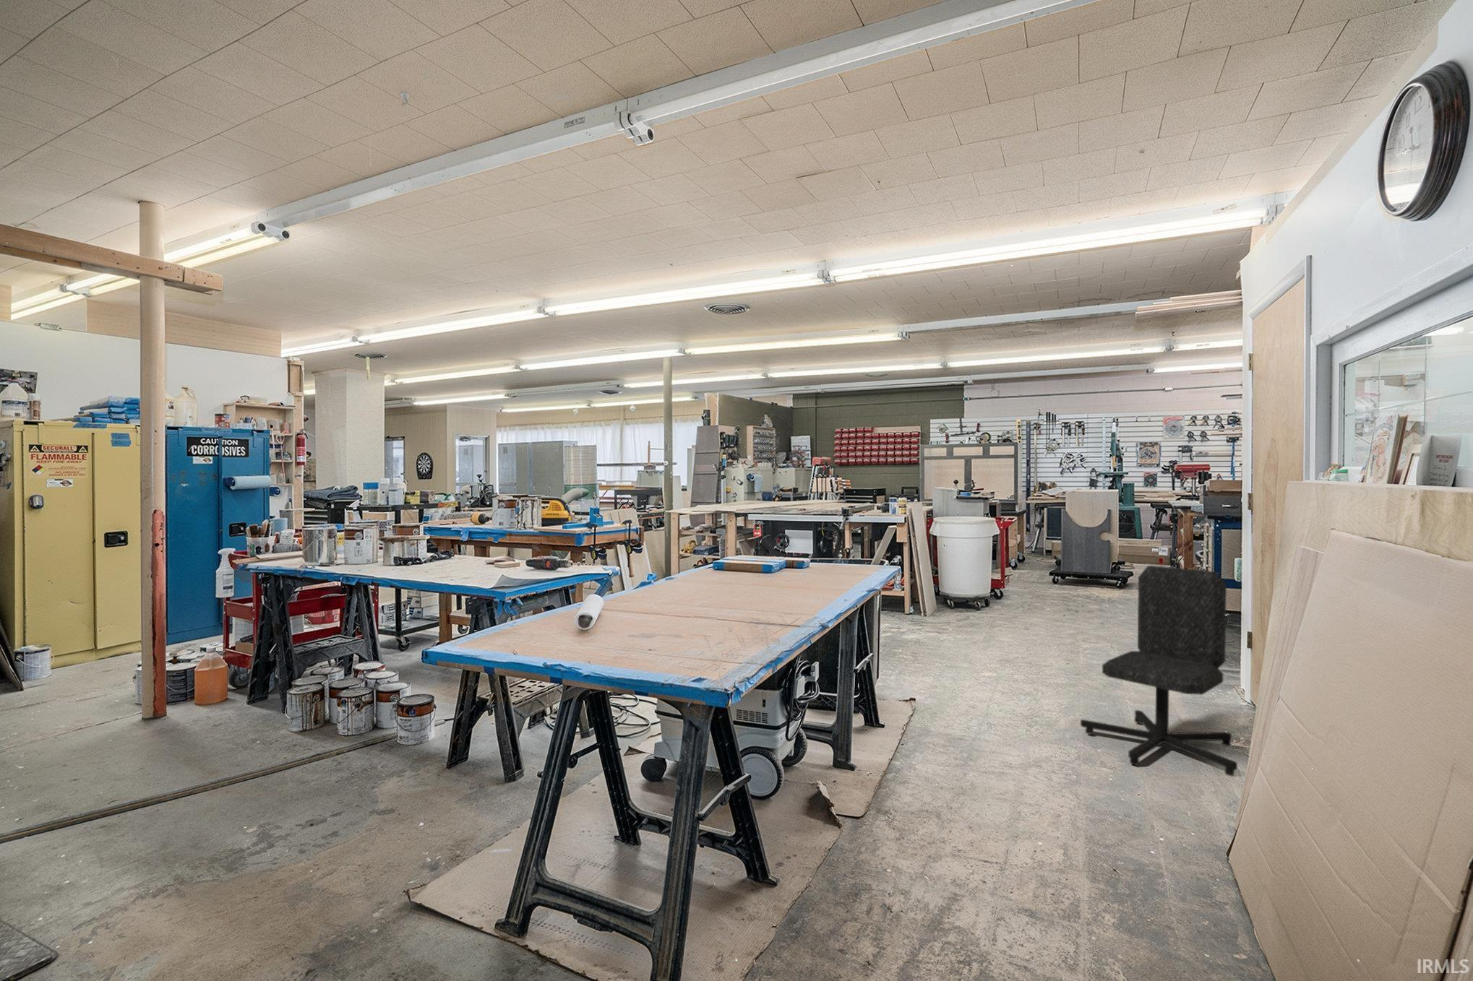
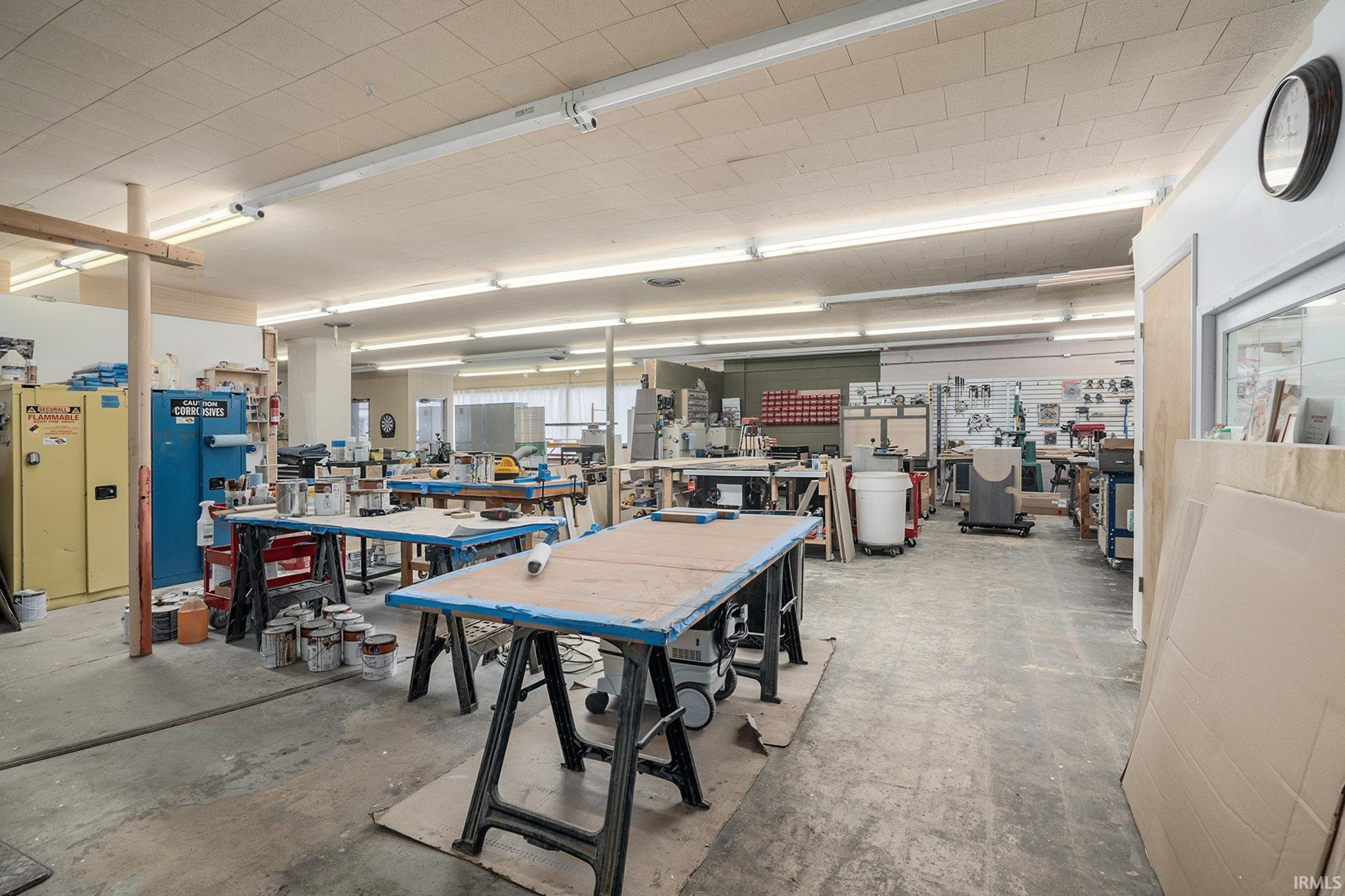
- chair (1160, 661)
